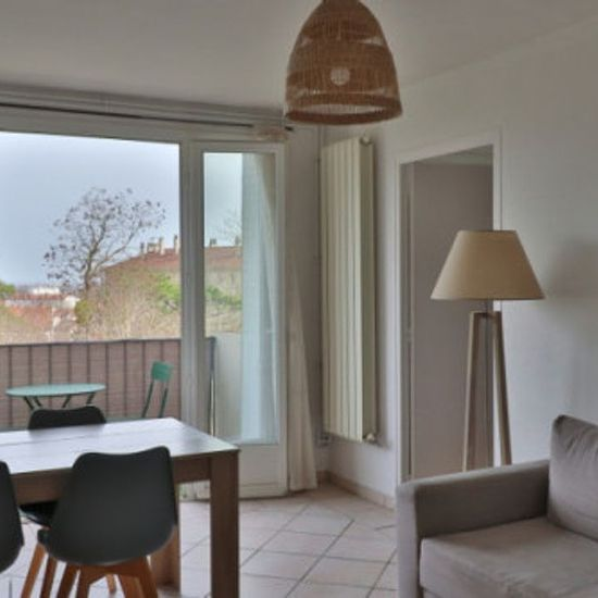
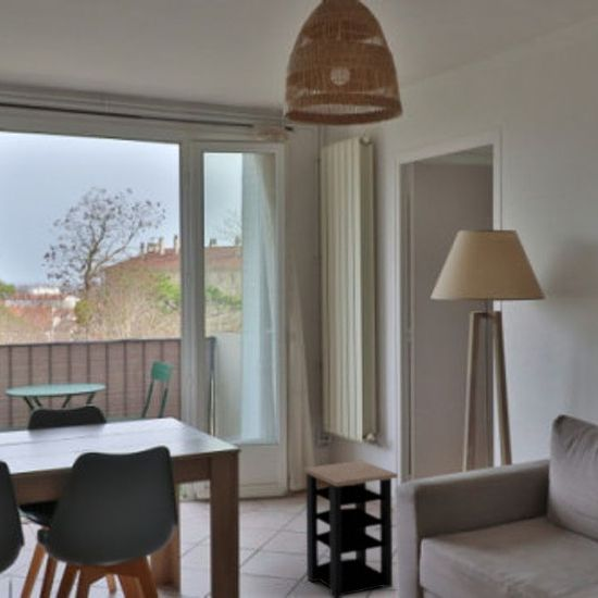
+ side table (349, 526)
